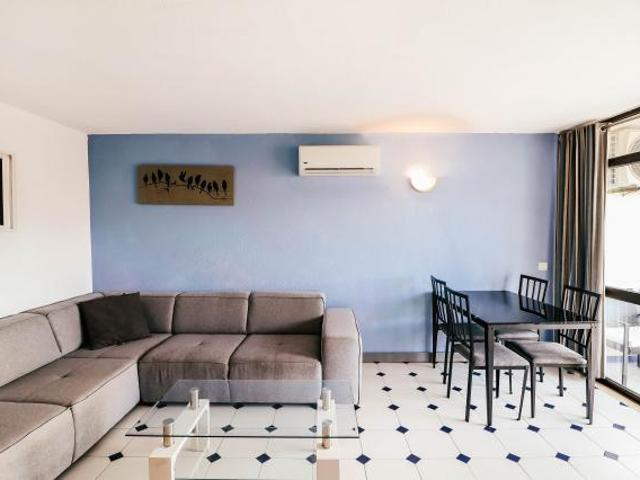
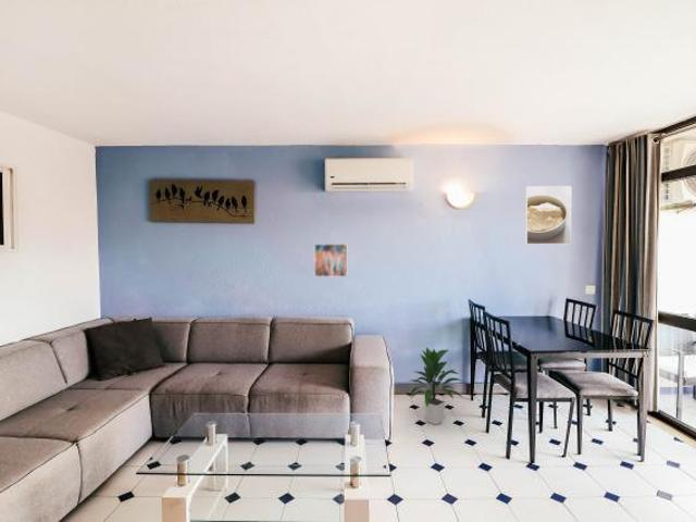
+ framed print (548, 215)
+ indoor plant (433, 383)
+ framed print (331, 260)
